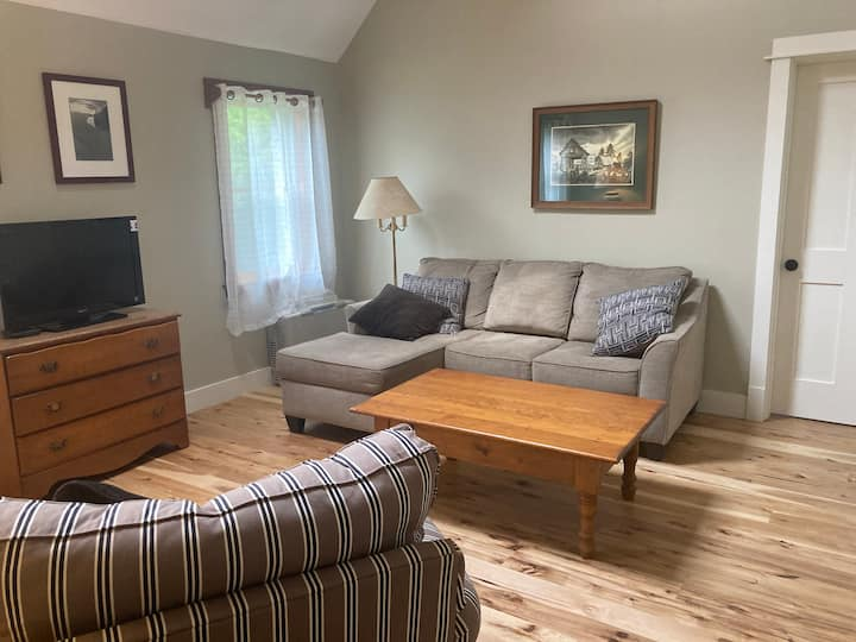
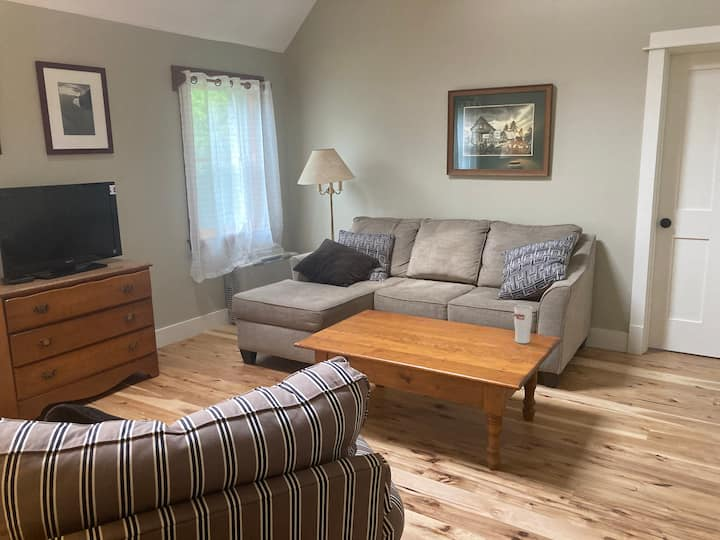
+ cup (522, 324)
